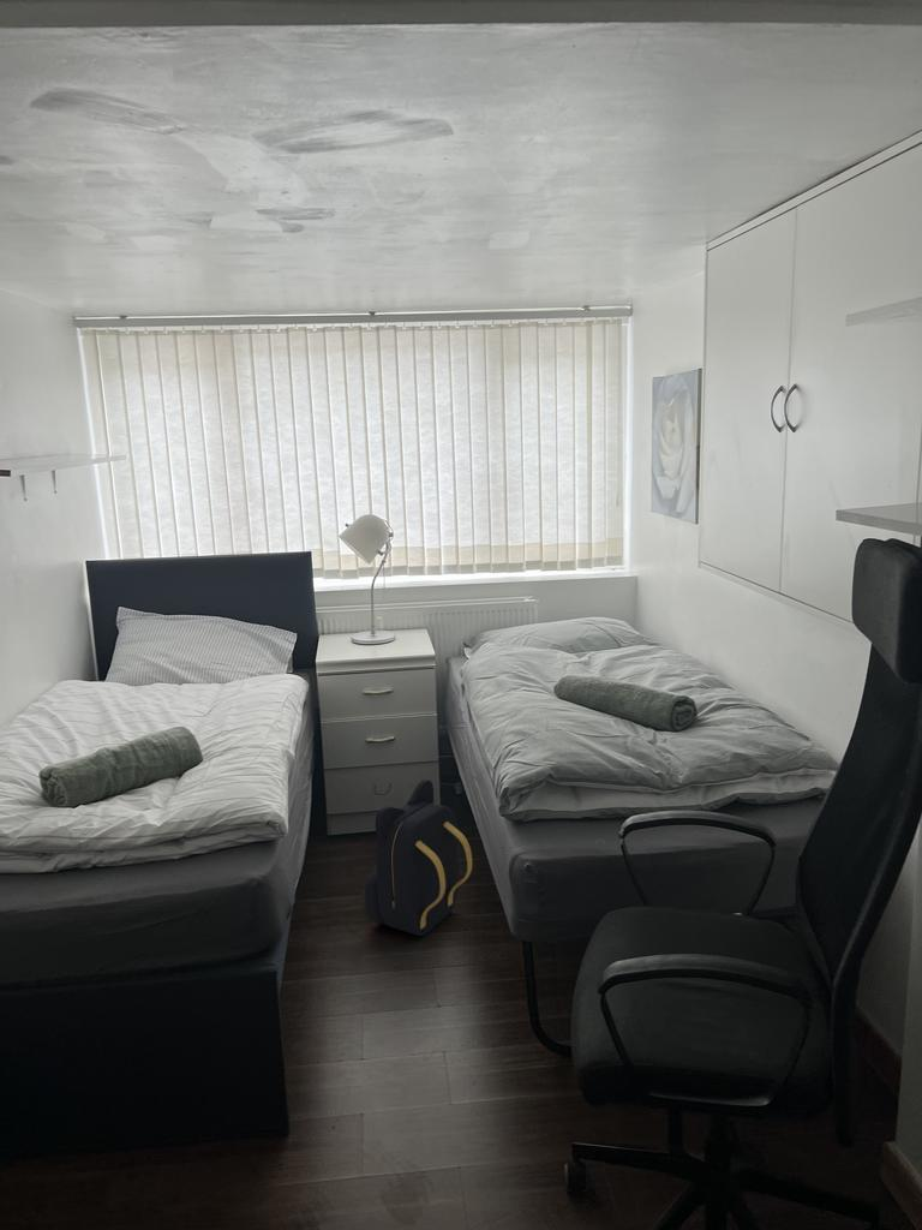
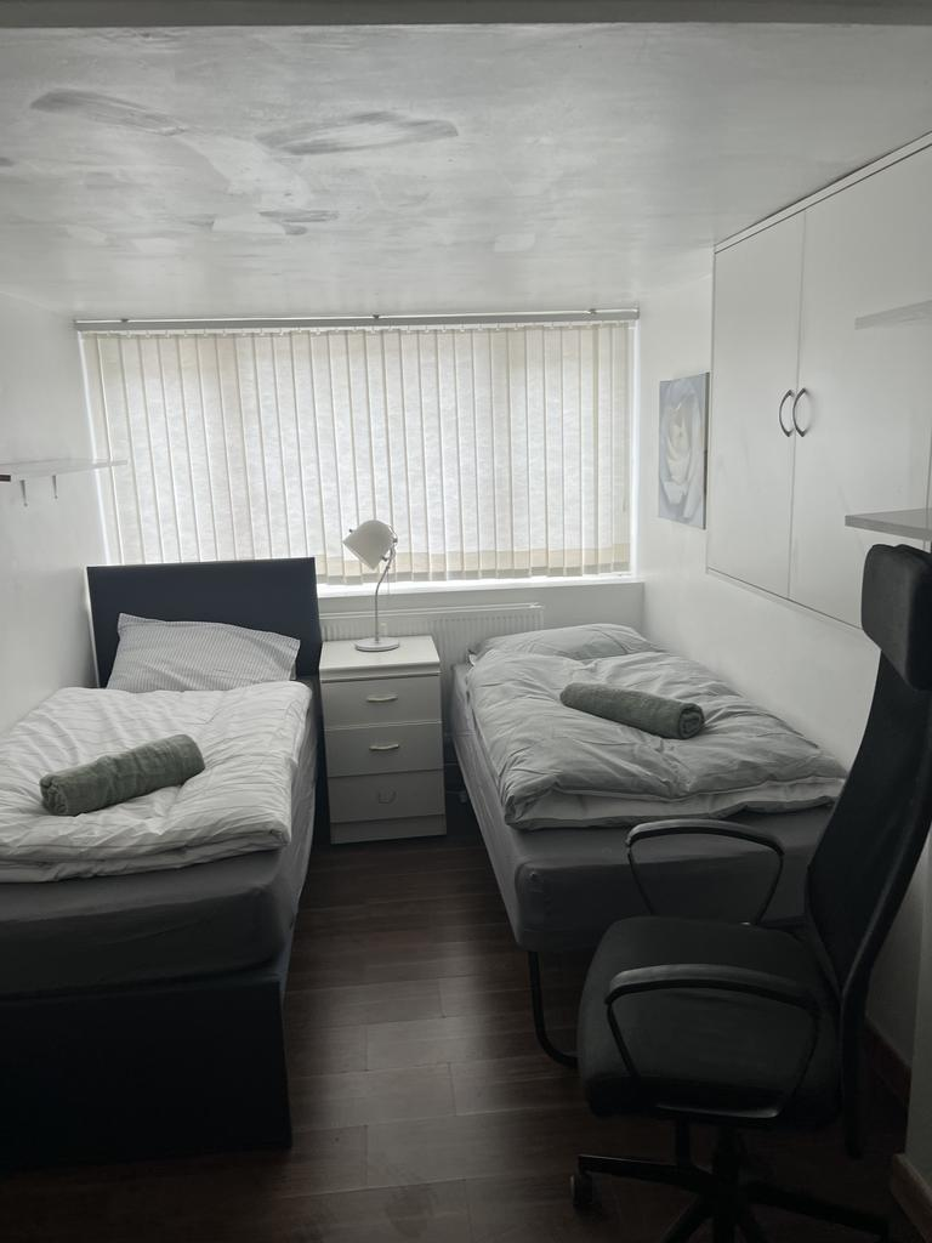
- backpack (421, 859)
